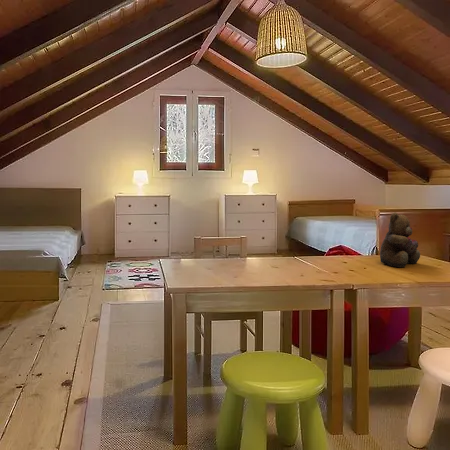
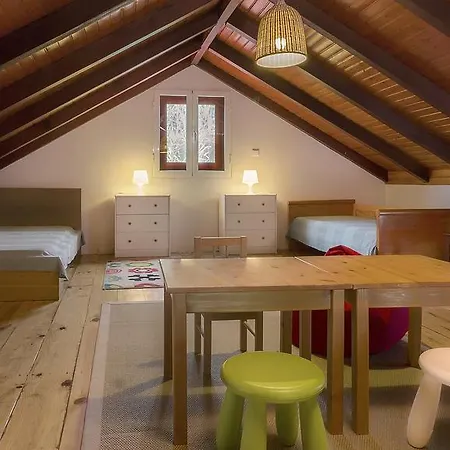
- teddy bear (398, 238)
